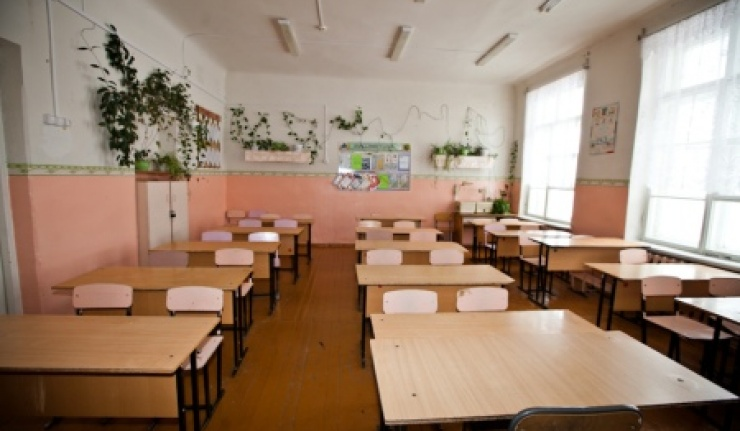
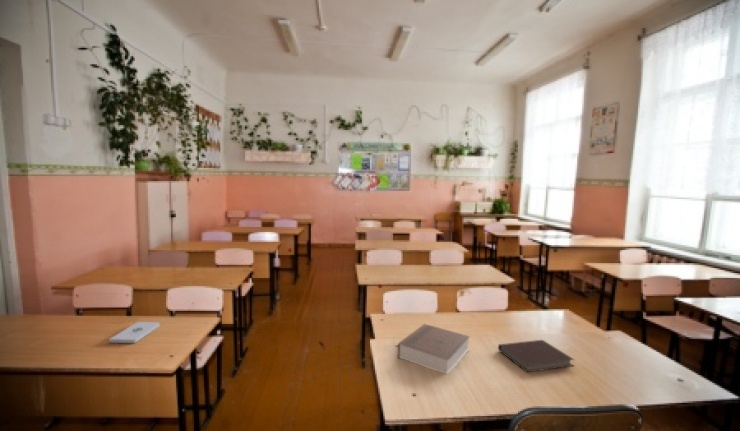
+ notepad (136, 331)
+ notebook (534, 354)
+ book (434, 346)
